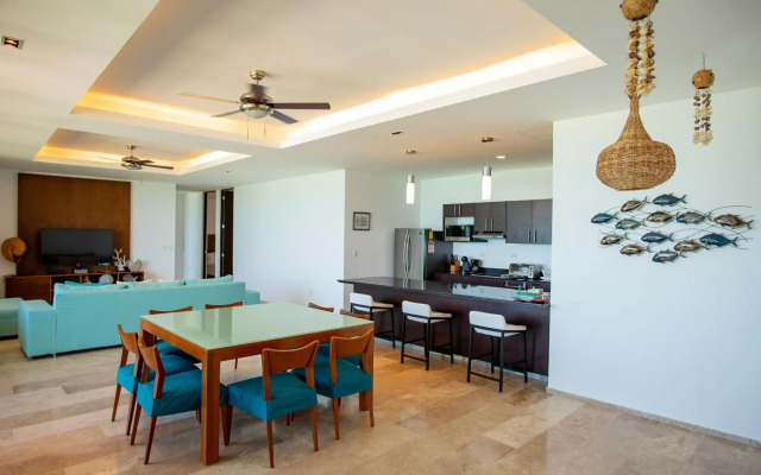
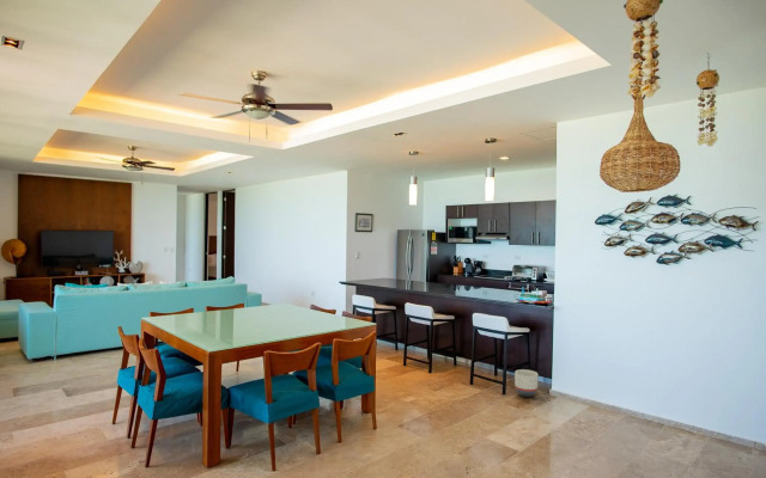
+ planter (525, 384)
